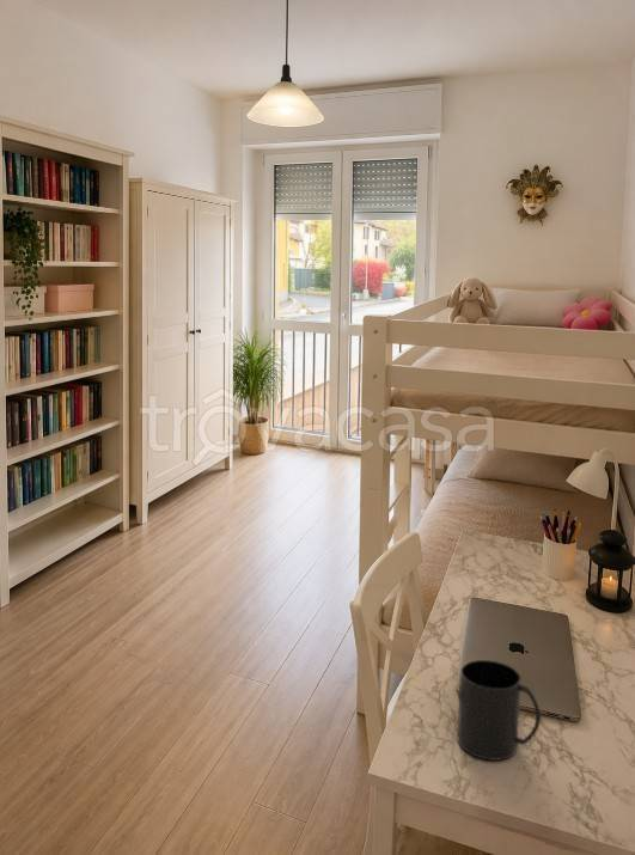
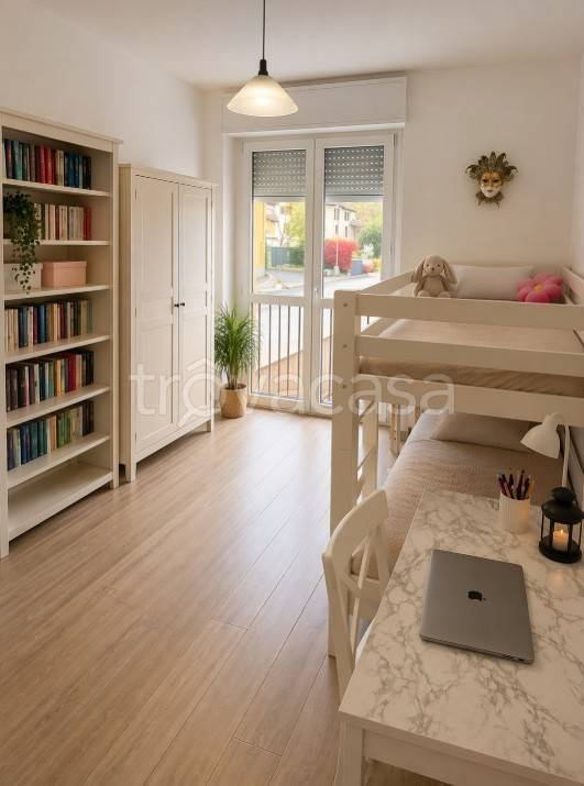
- mug (499, 710)
